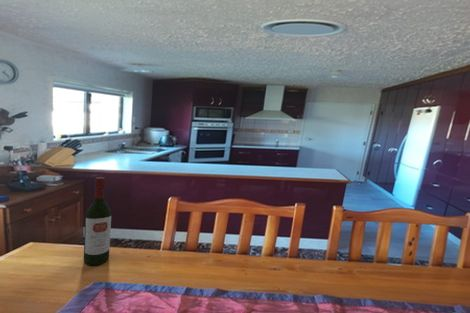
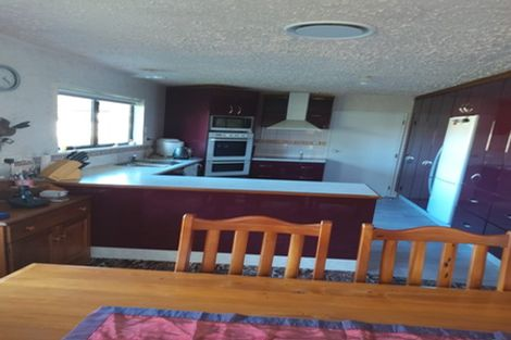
- wine bottle (98, 219)
